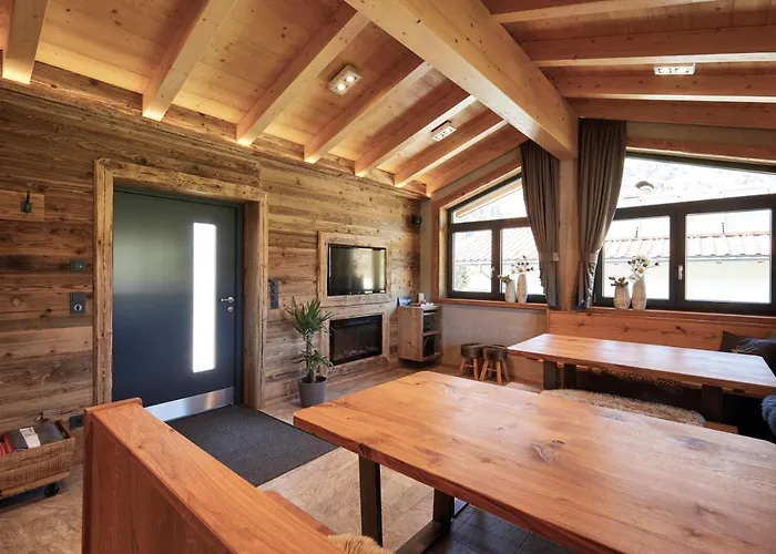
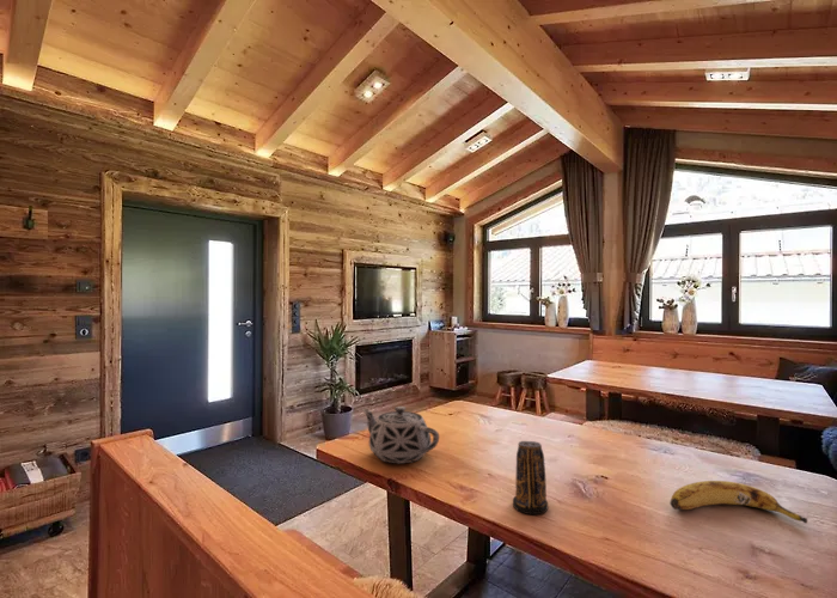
+ teapot (397, 431)
+ candle (530, 474)
+ fruit (737, 502)
